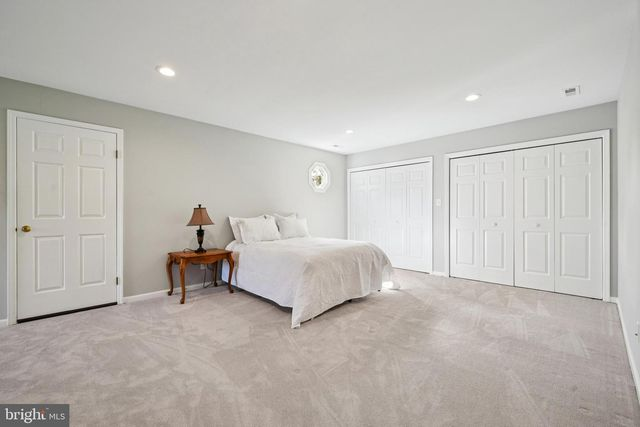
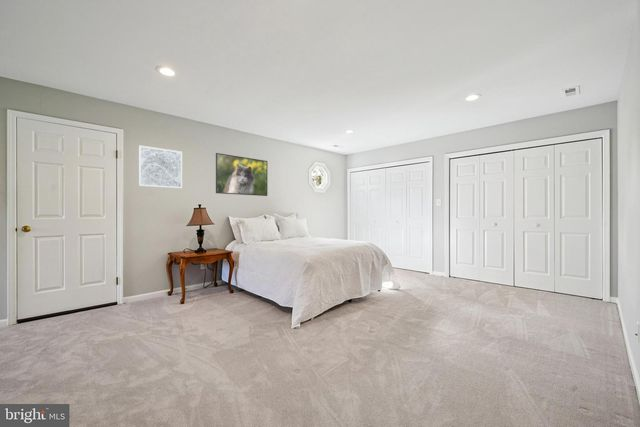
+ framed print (243, 175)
+ wall art (161, 168)
